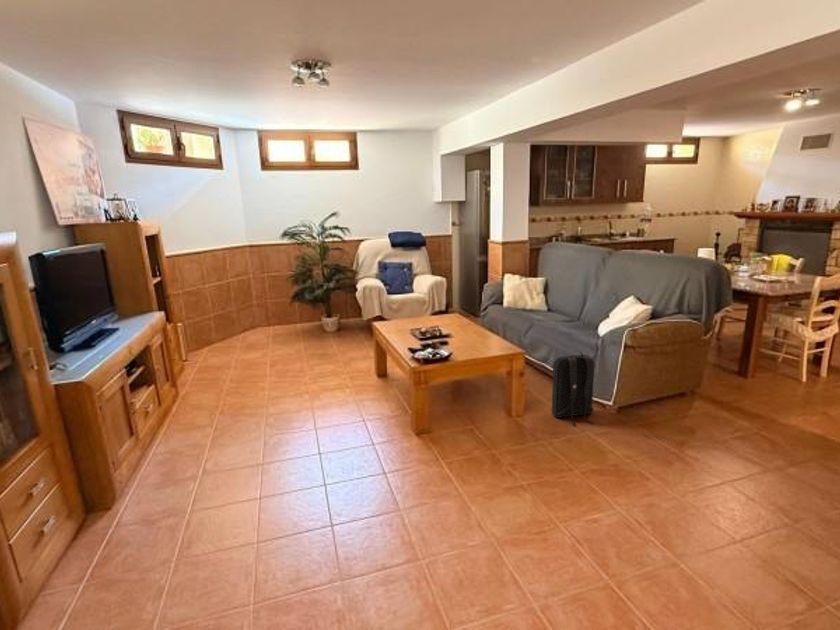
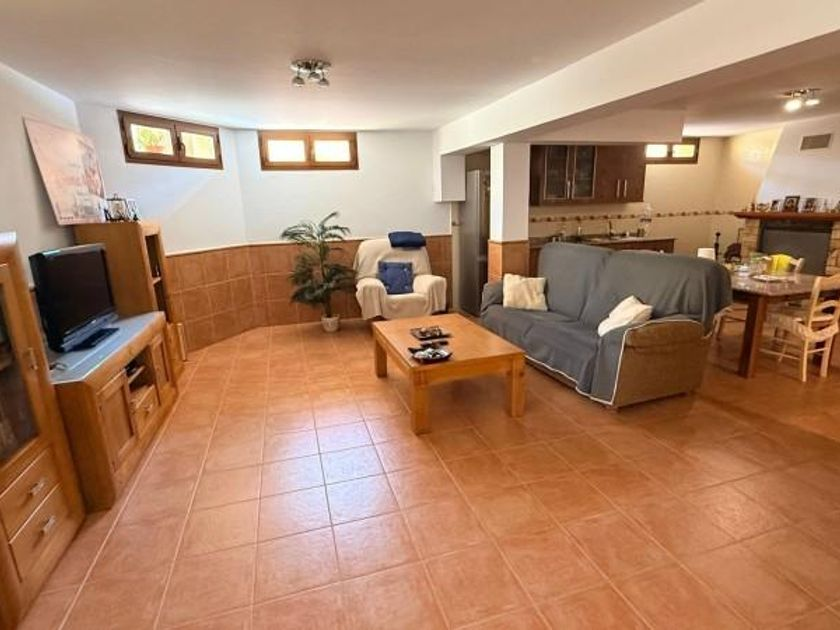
- backpack (576, 385)
